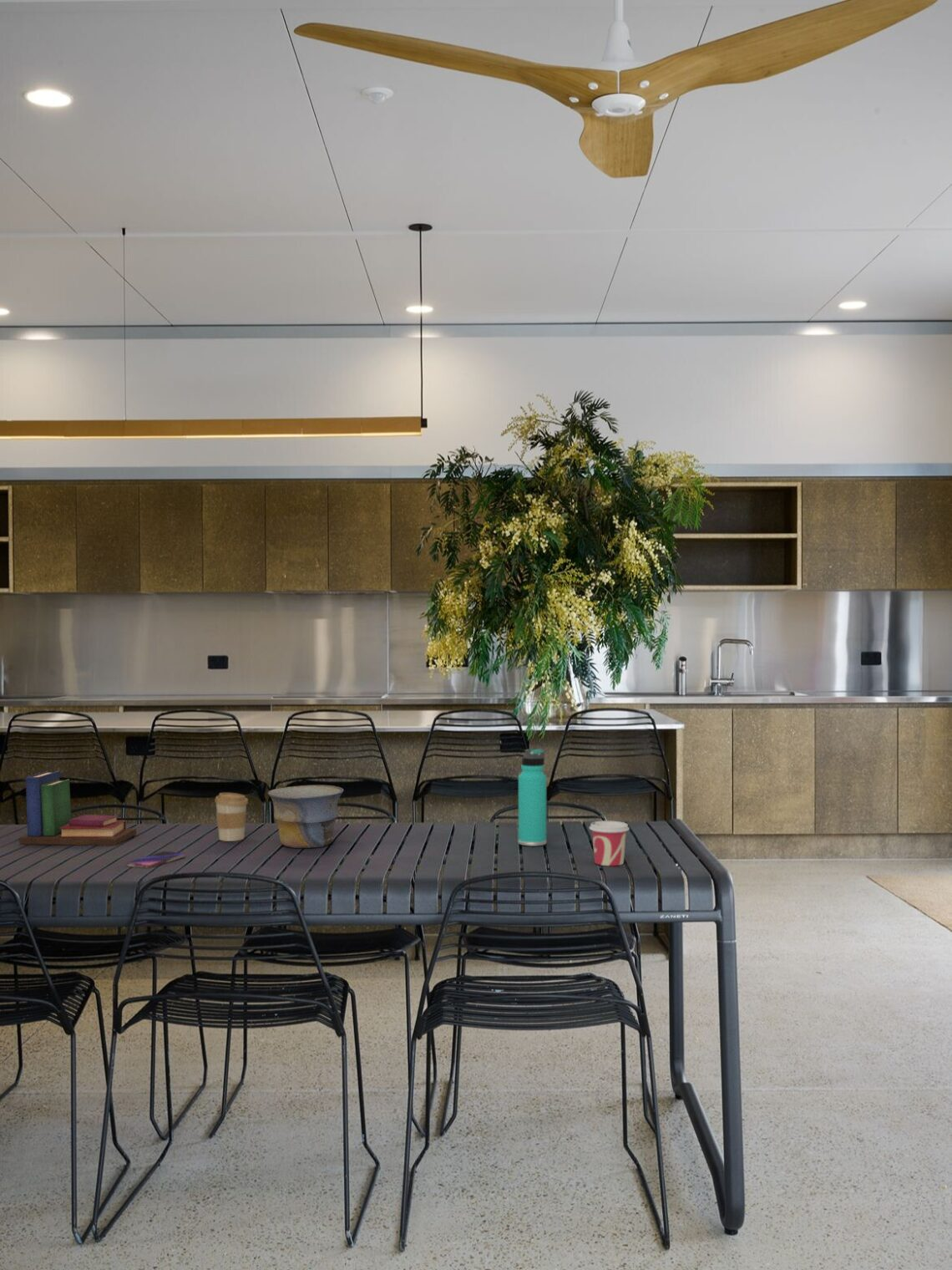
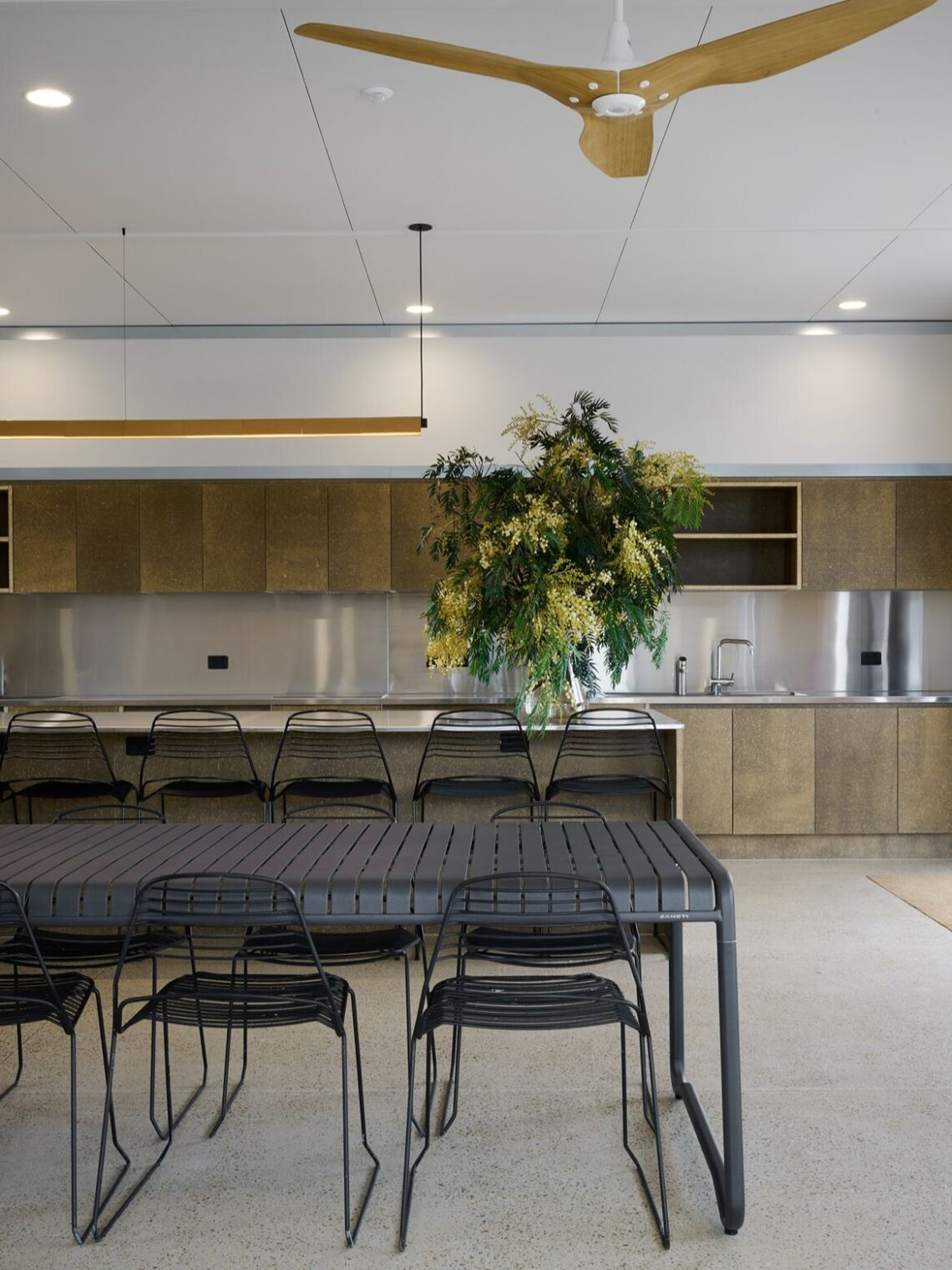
- smartphone (156, 859)
- bowl (306, 816)
- cup (609, 843)
- book (70, 806)
- thermos bottle (532, 796)
- coffee cup (231, 815)
